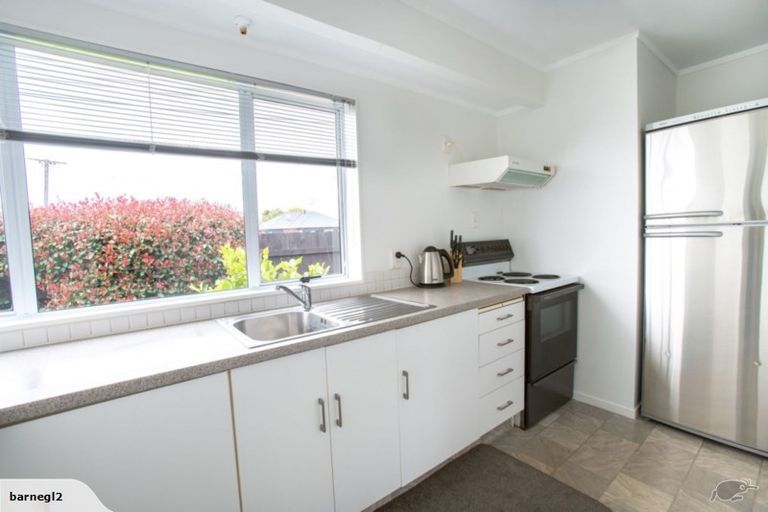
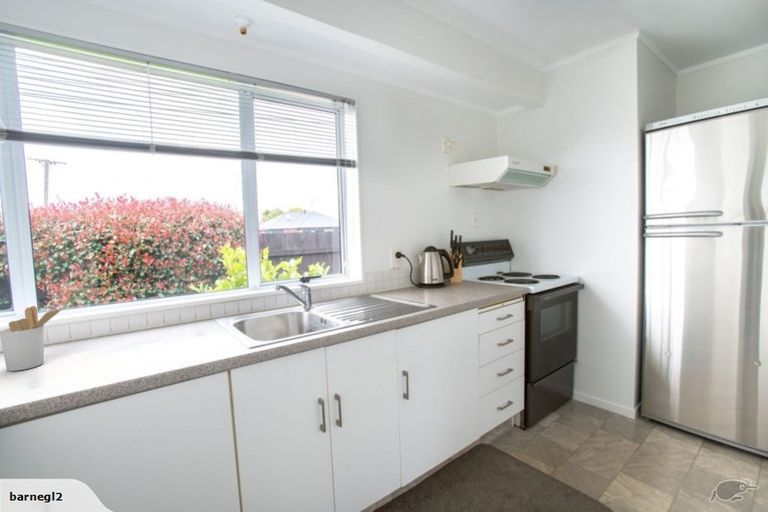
+ utensil holder (33, 336)
